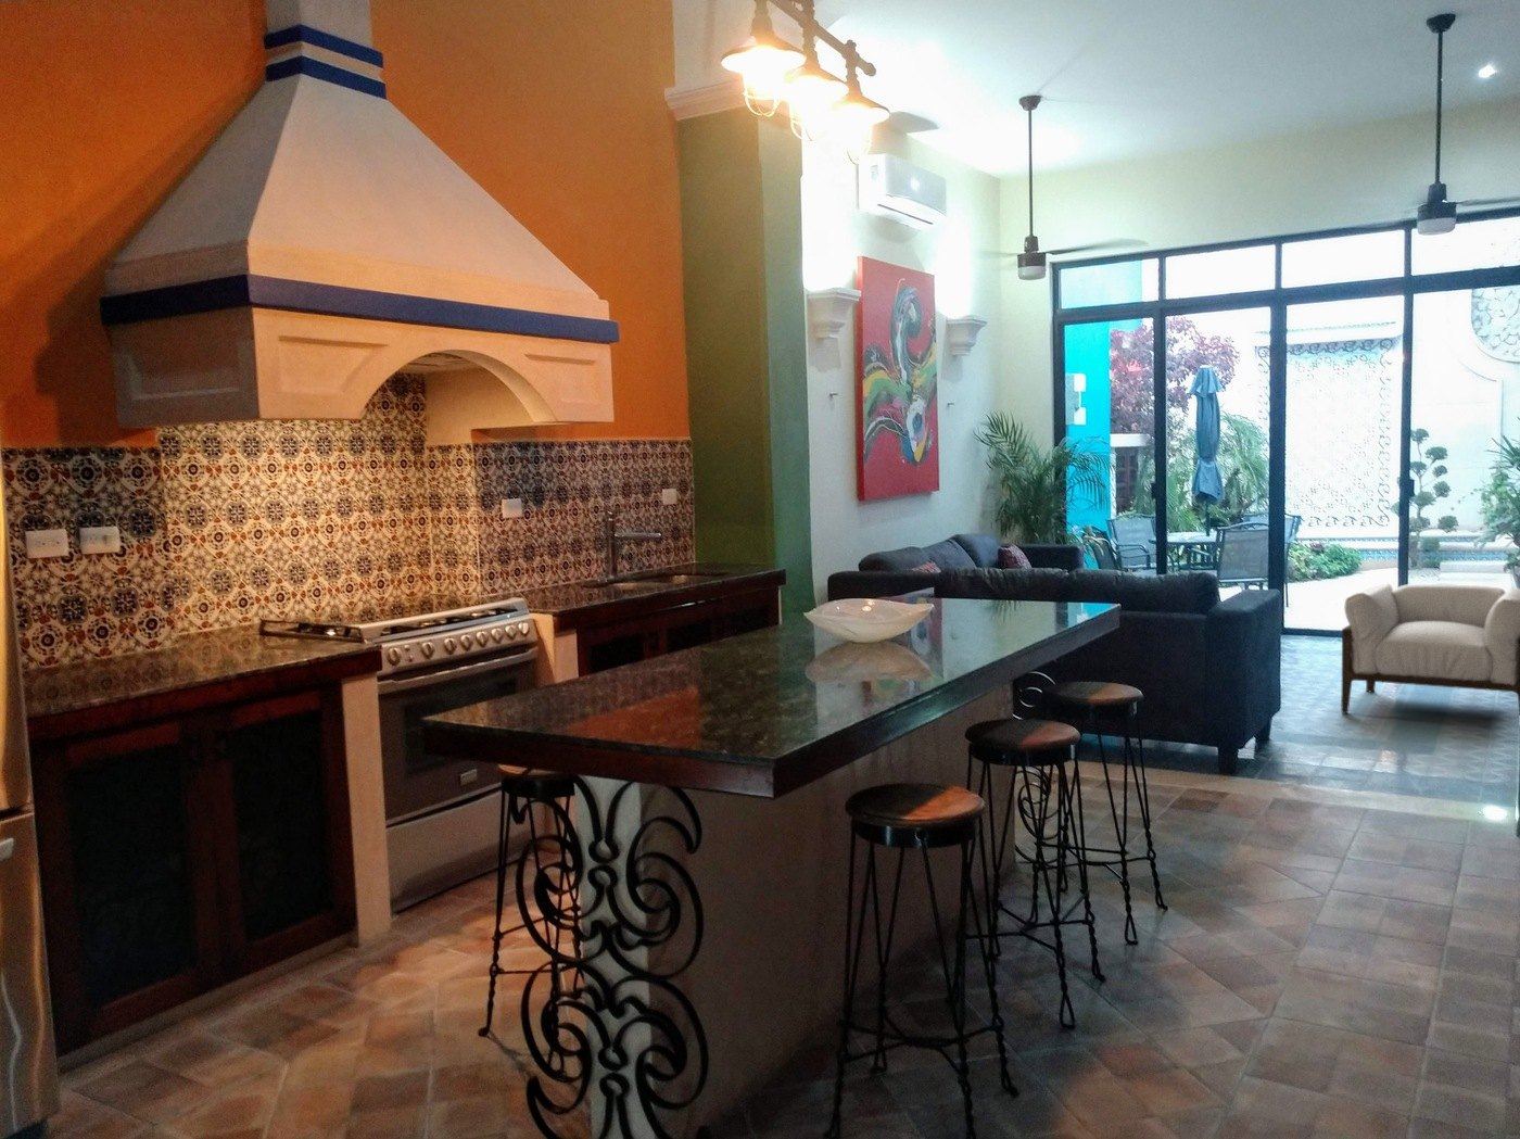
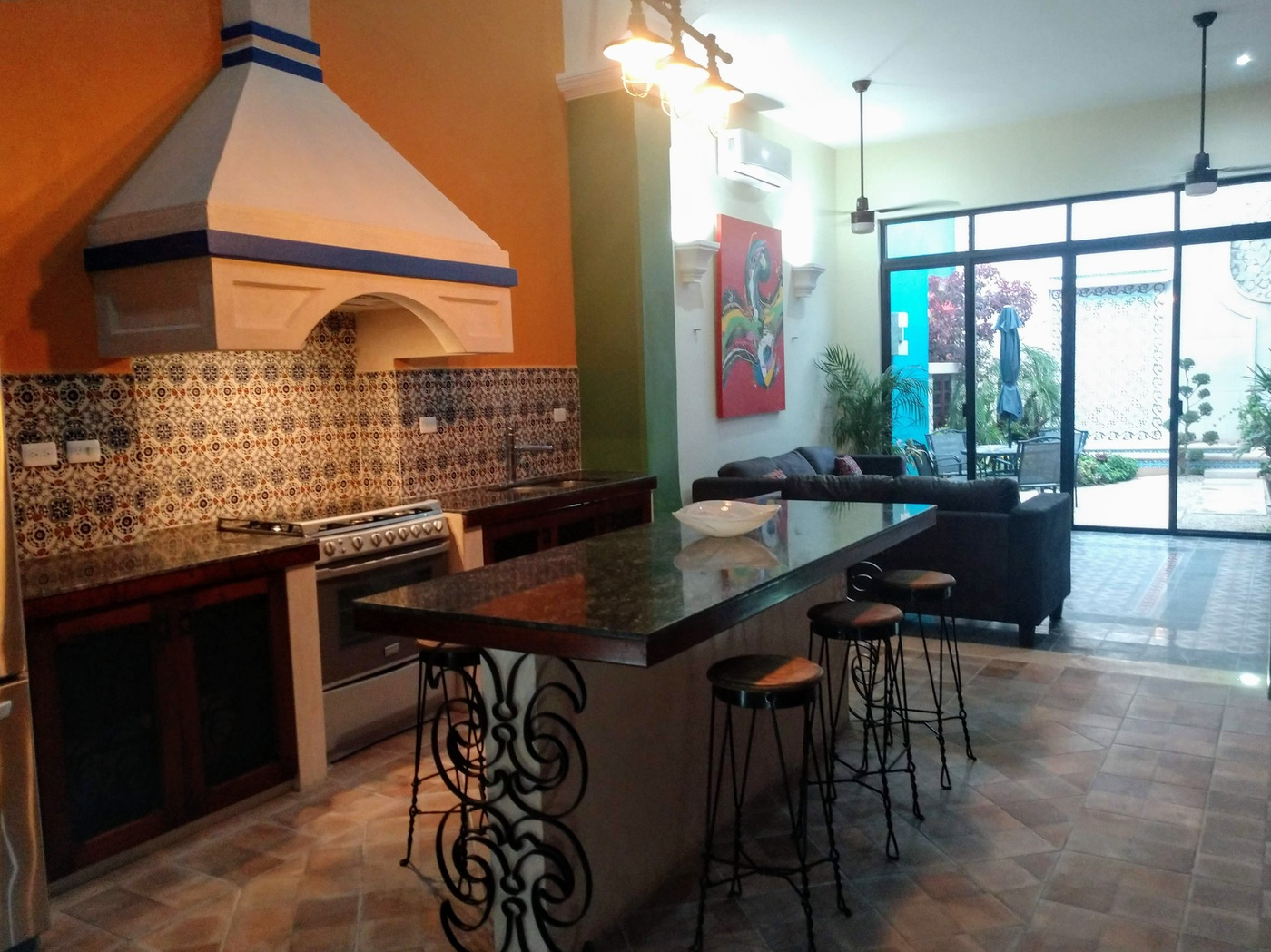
- armchair (1441, 648)
